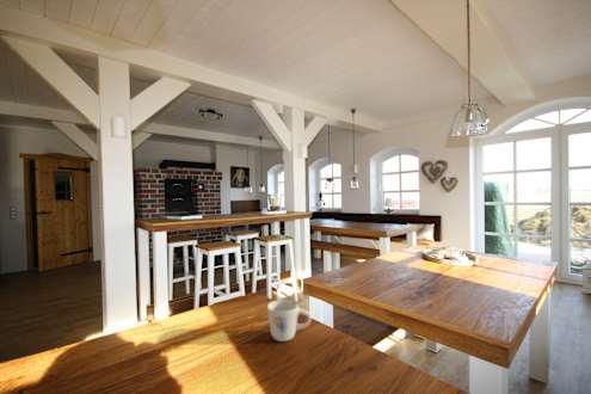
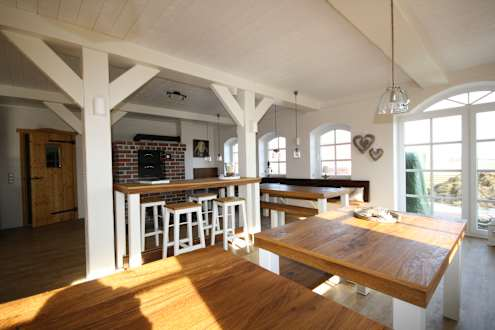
- mug (289, 320)
